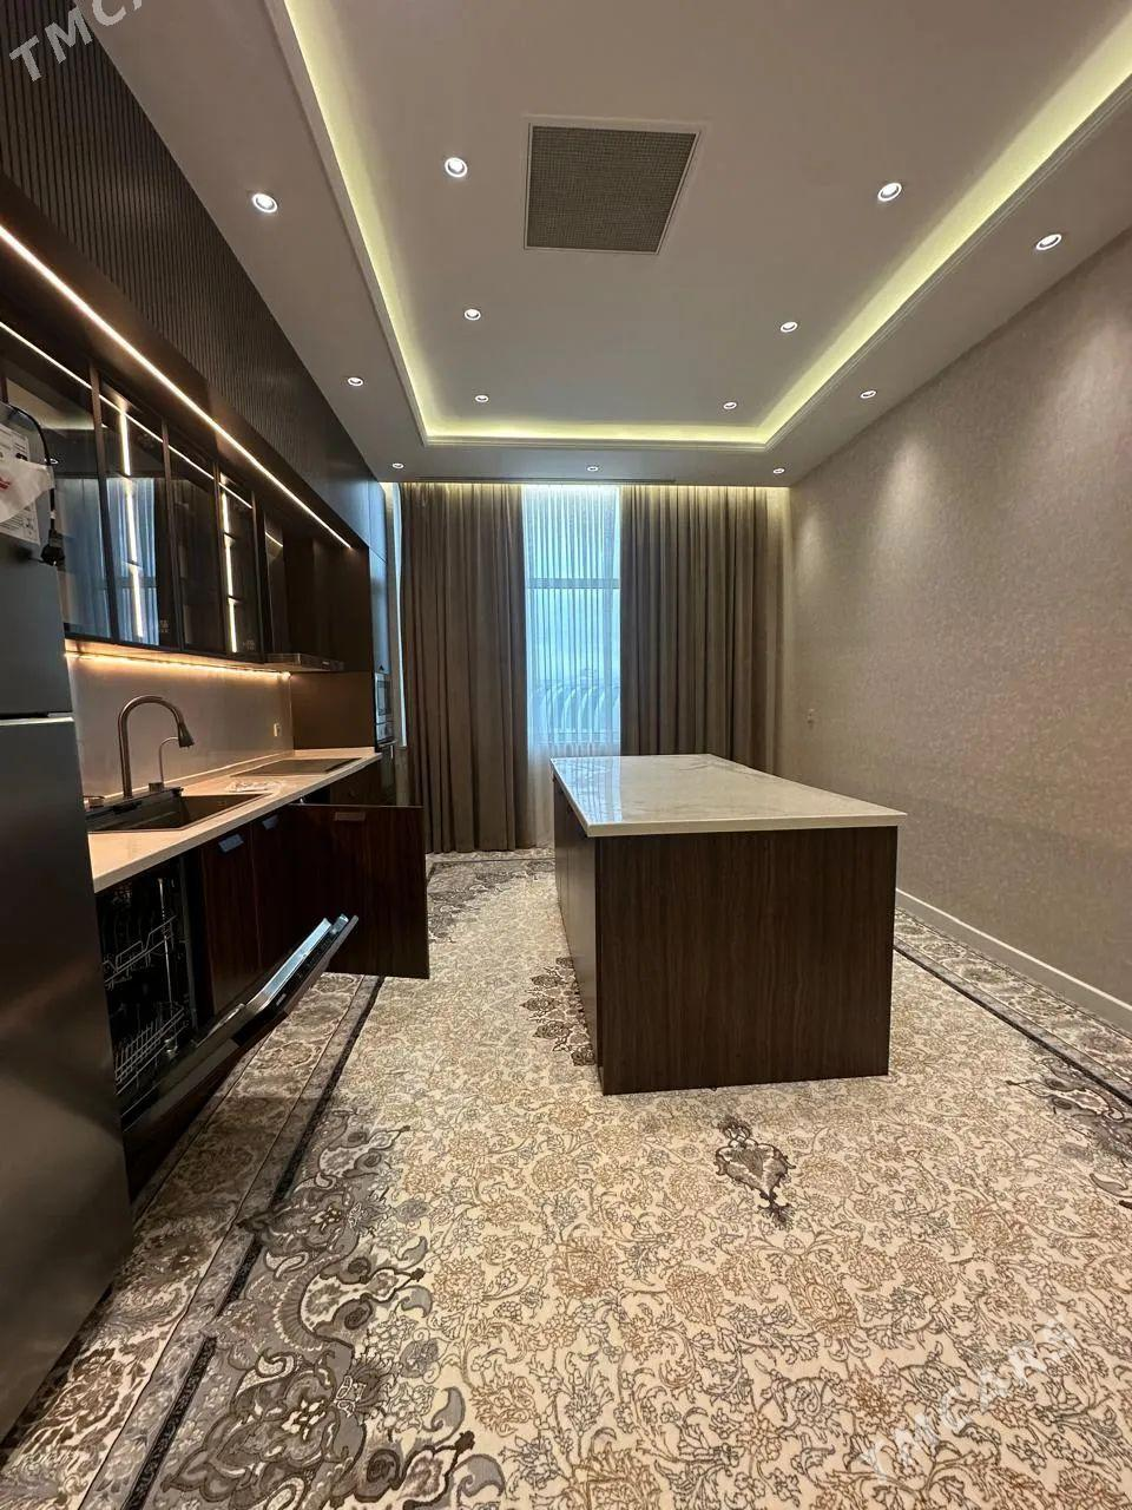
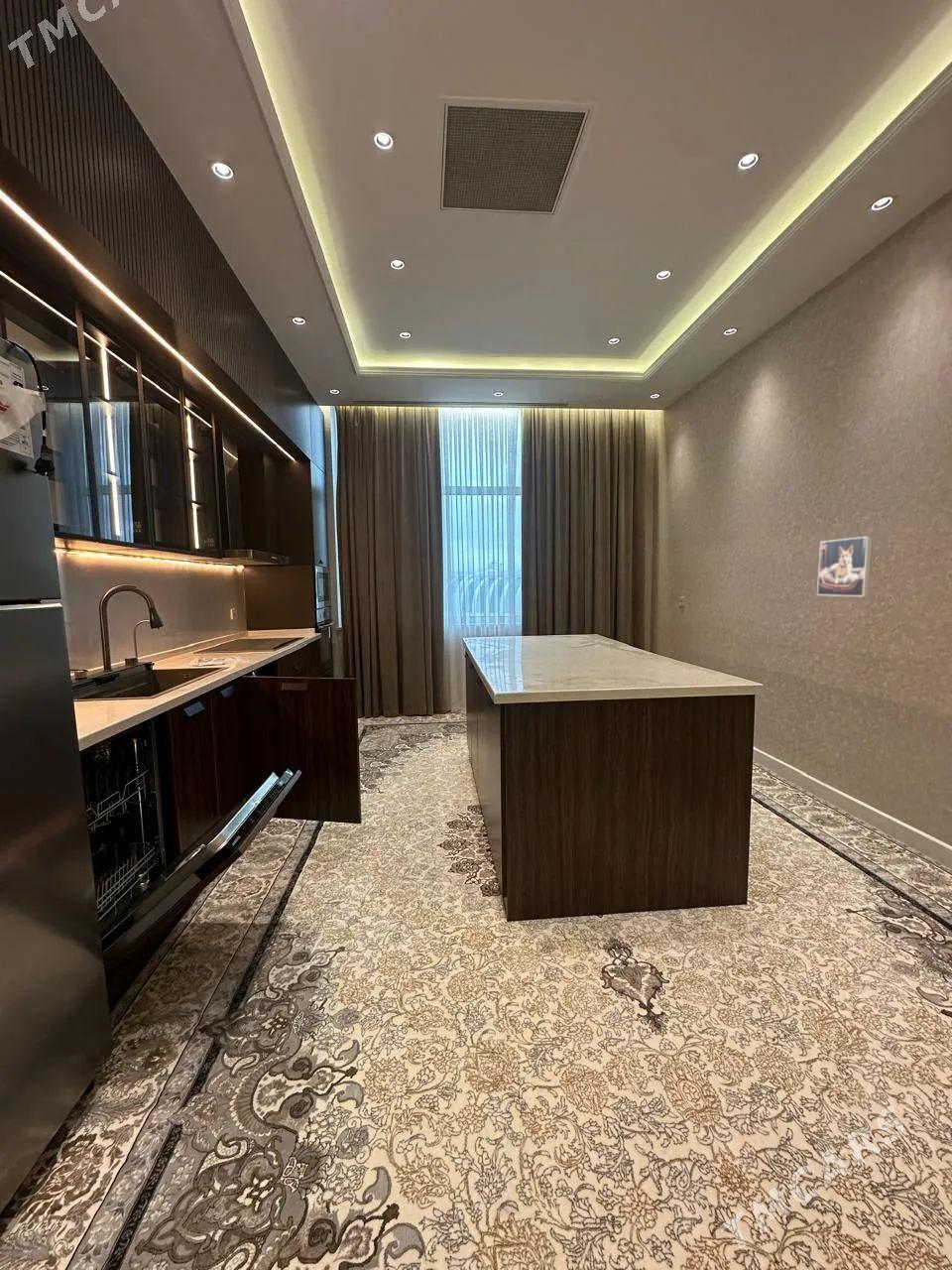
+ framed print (843, 568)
